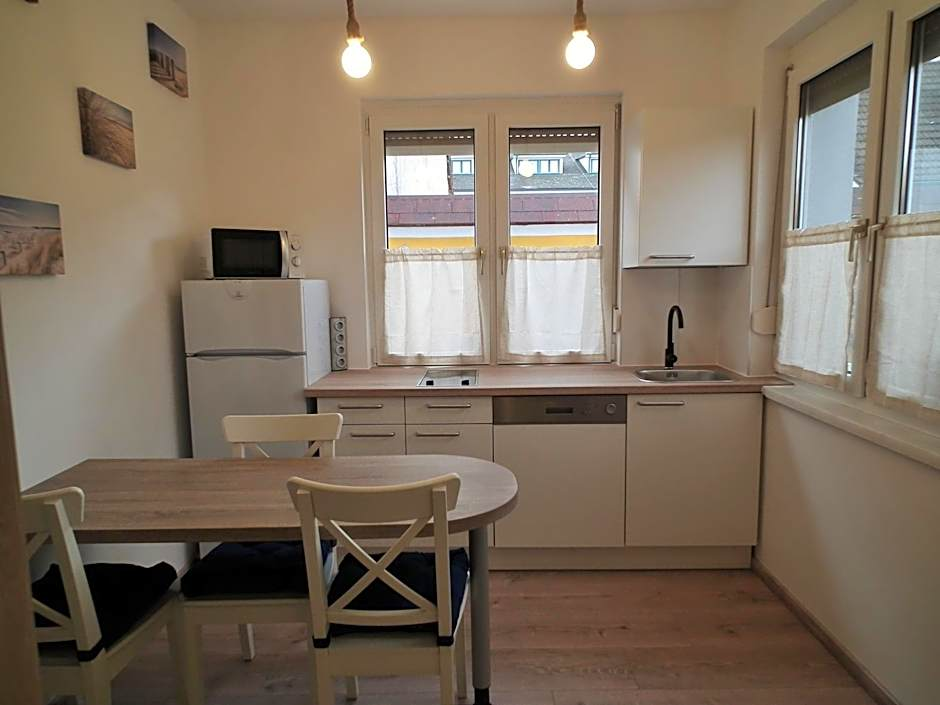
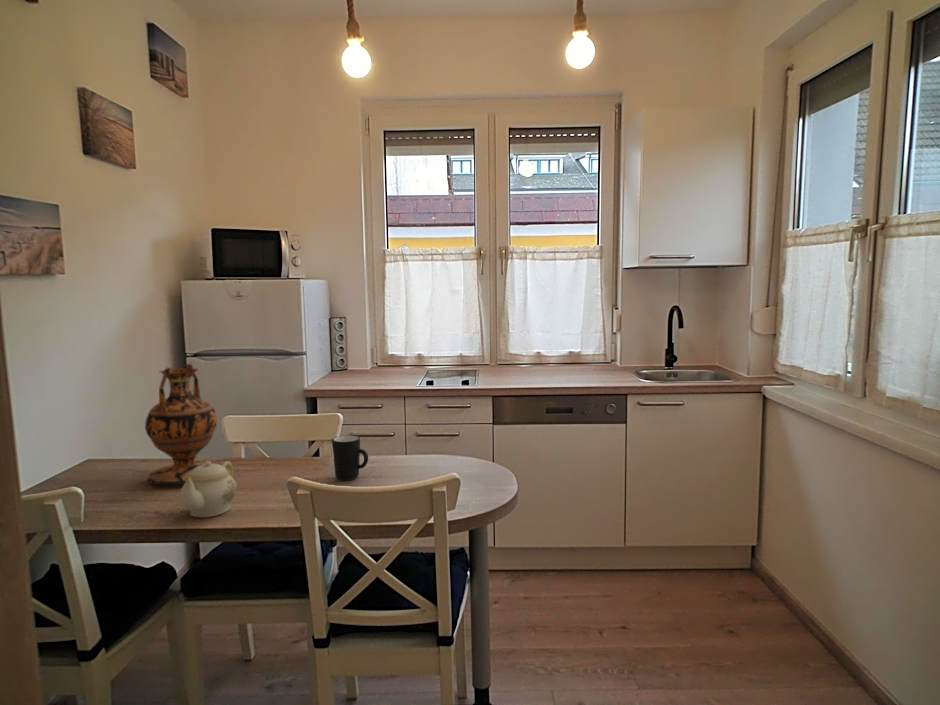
+ teapot (210, 485)
+ vase (182, 421)
+ mug (350, 458)
